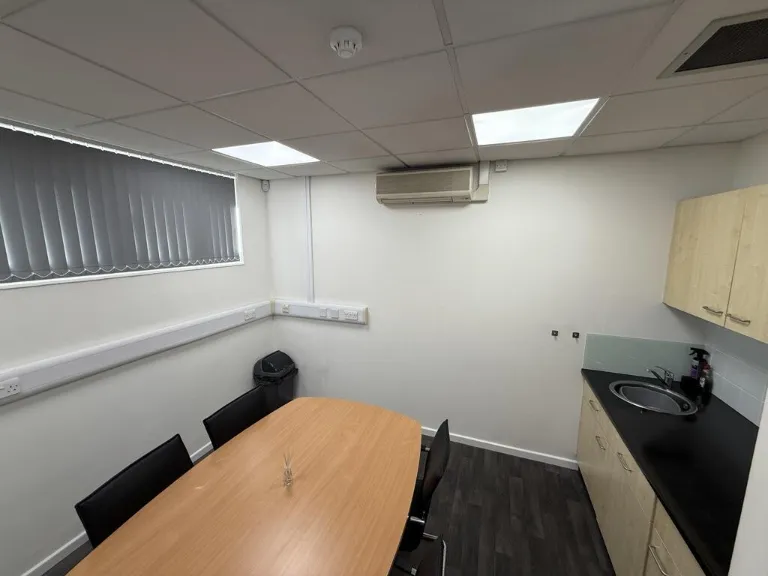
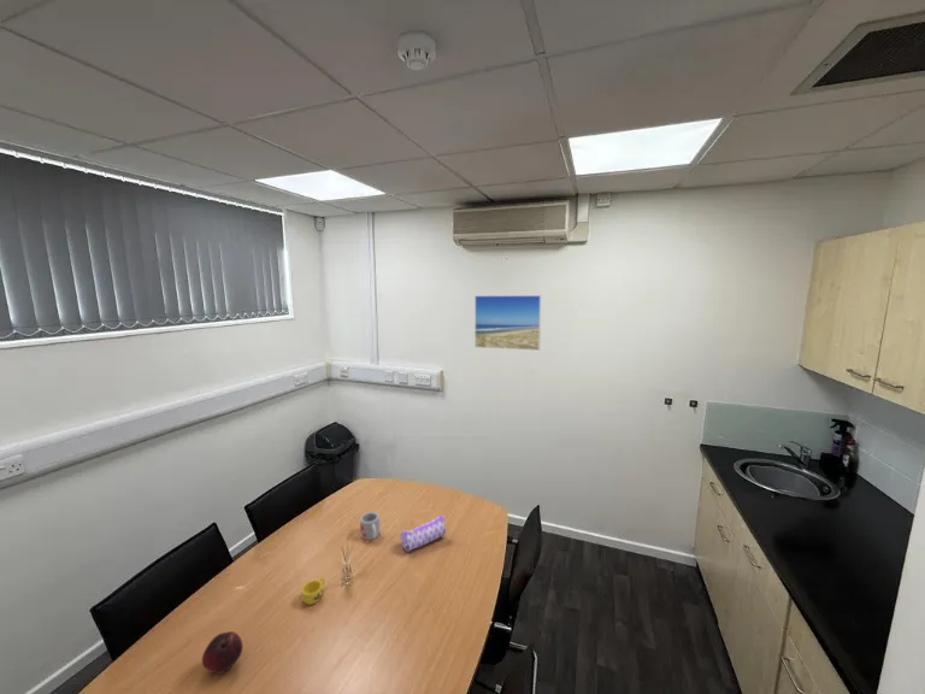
+ pencil case (423, 533)
+ mug (371, 527)
+ fruit (223, 653)
+ cup (314, 589)
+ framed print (506, 322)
